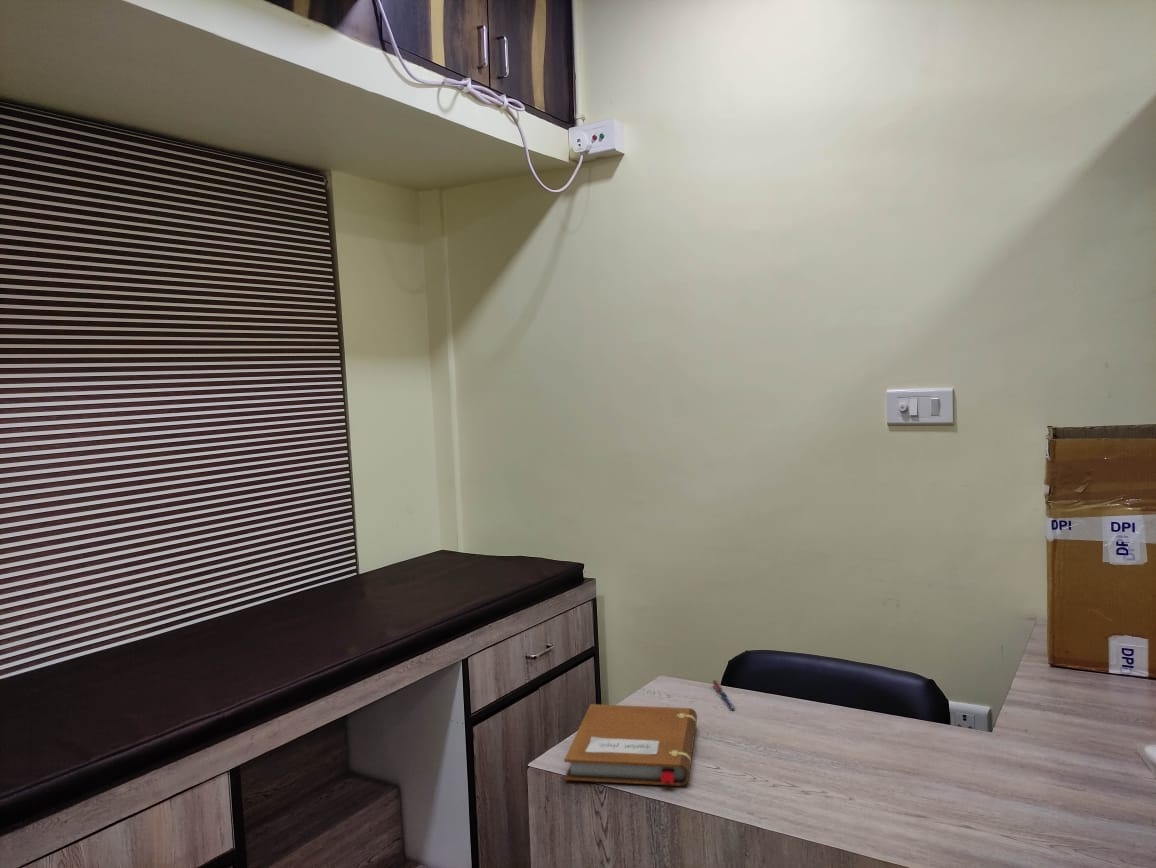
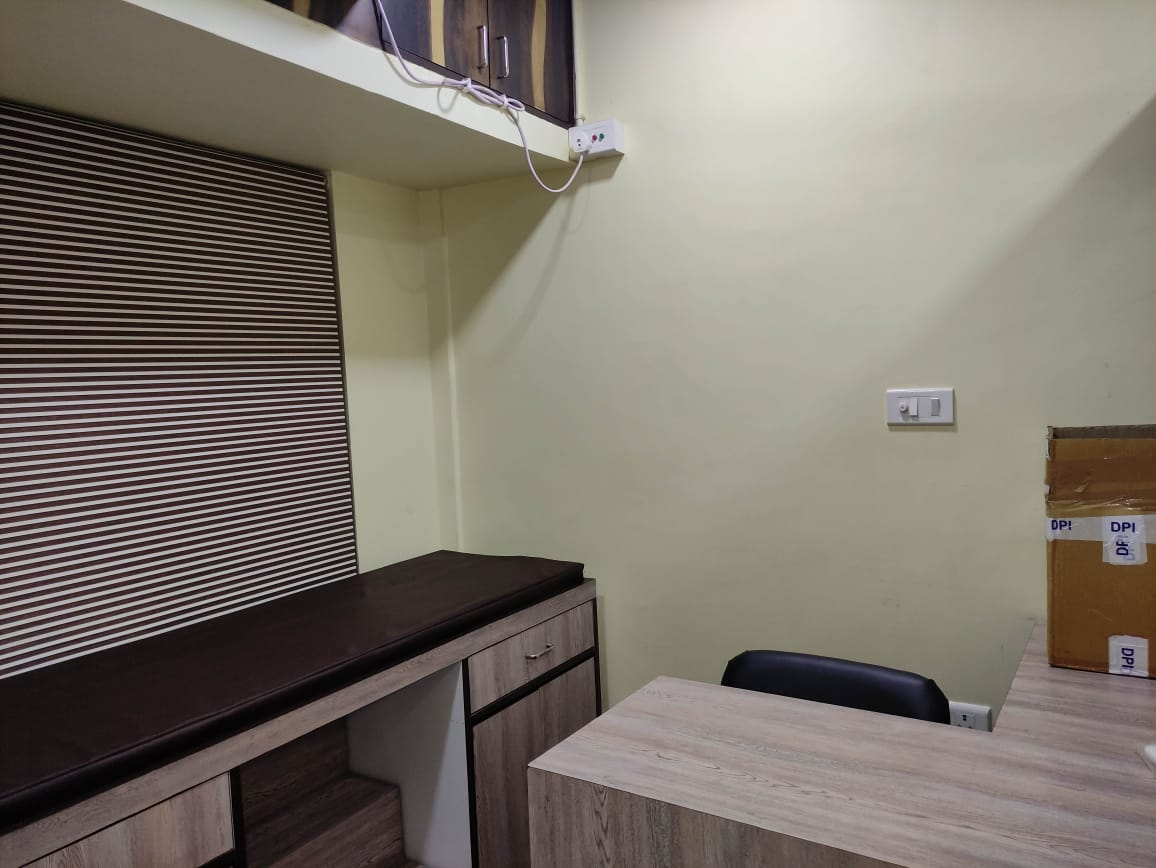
- pen (723, 694)
- notebook (635, 743)
